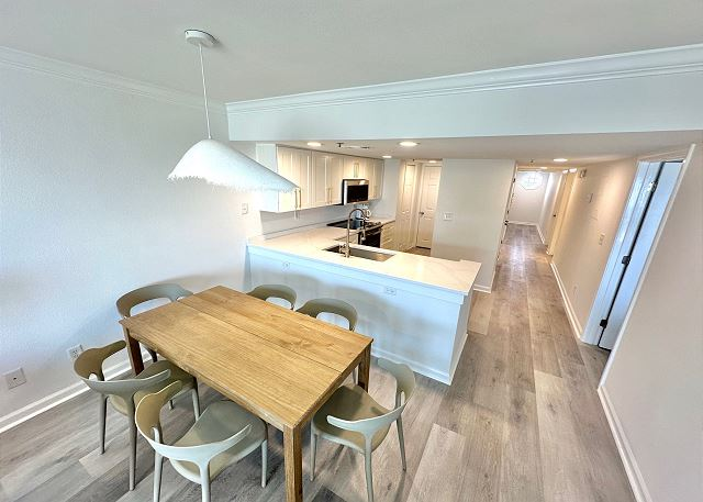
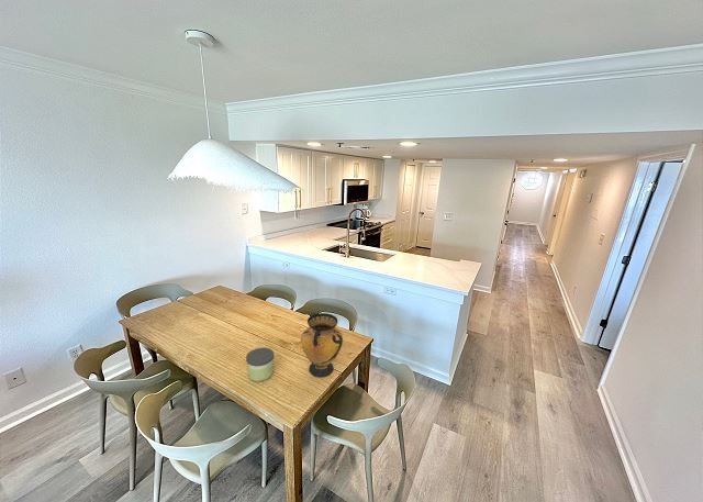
+ vase (322, 345)
+ candle (260, 365)
